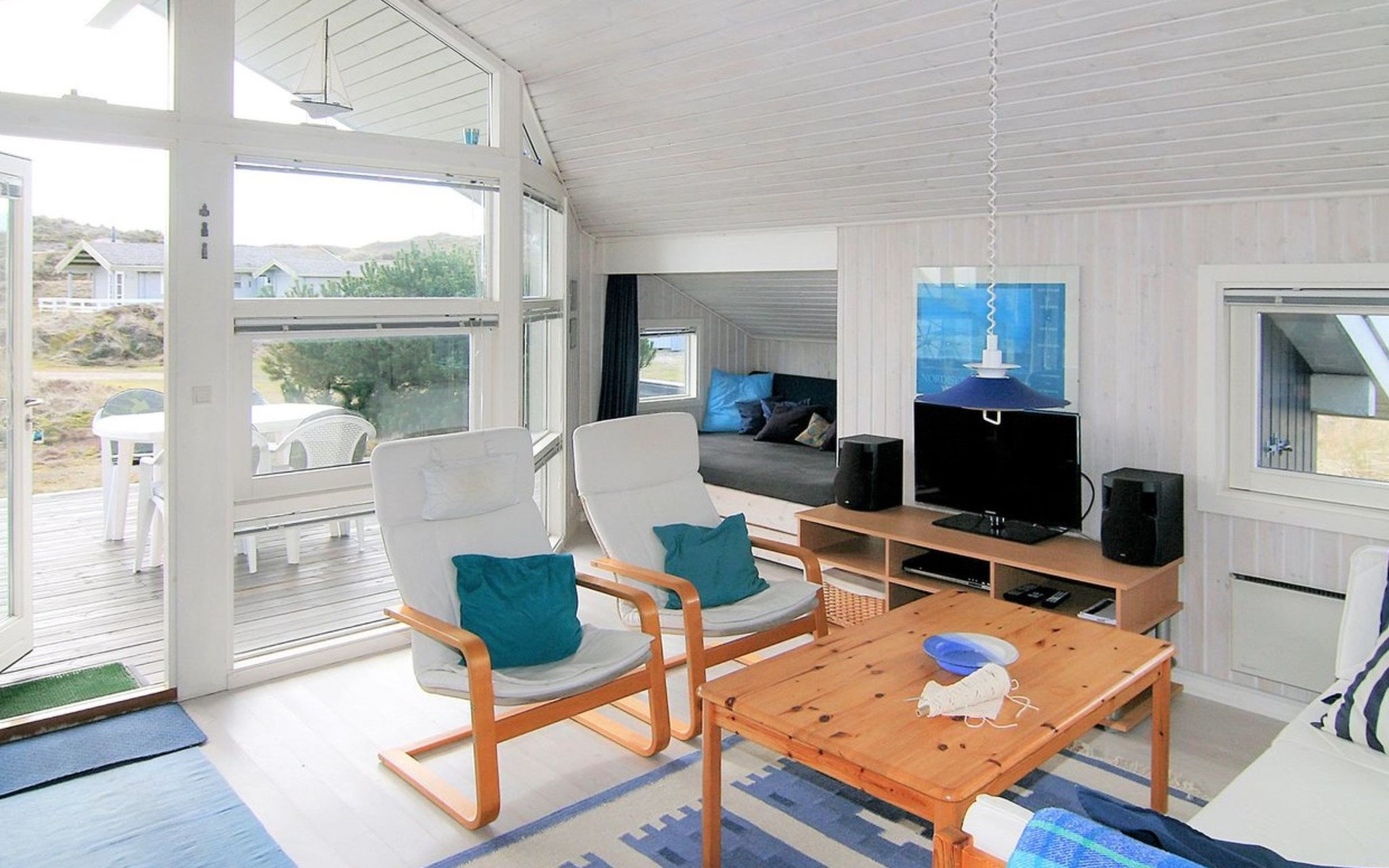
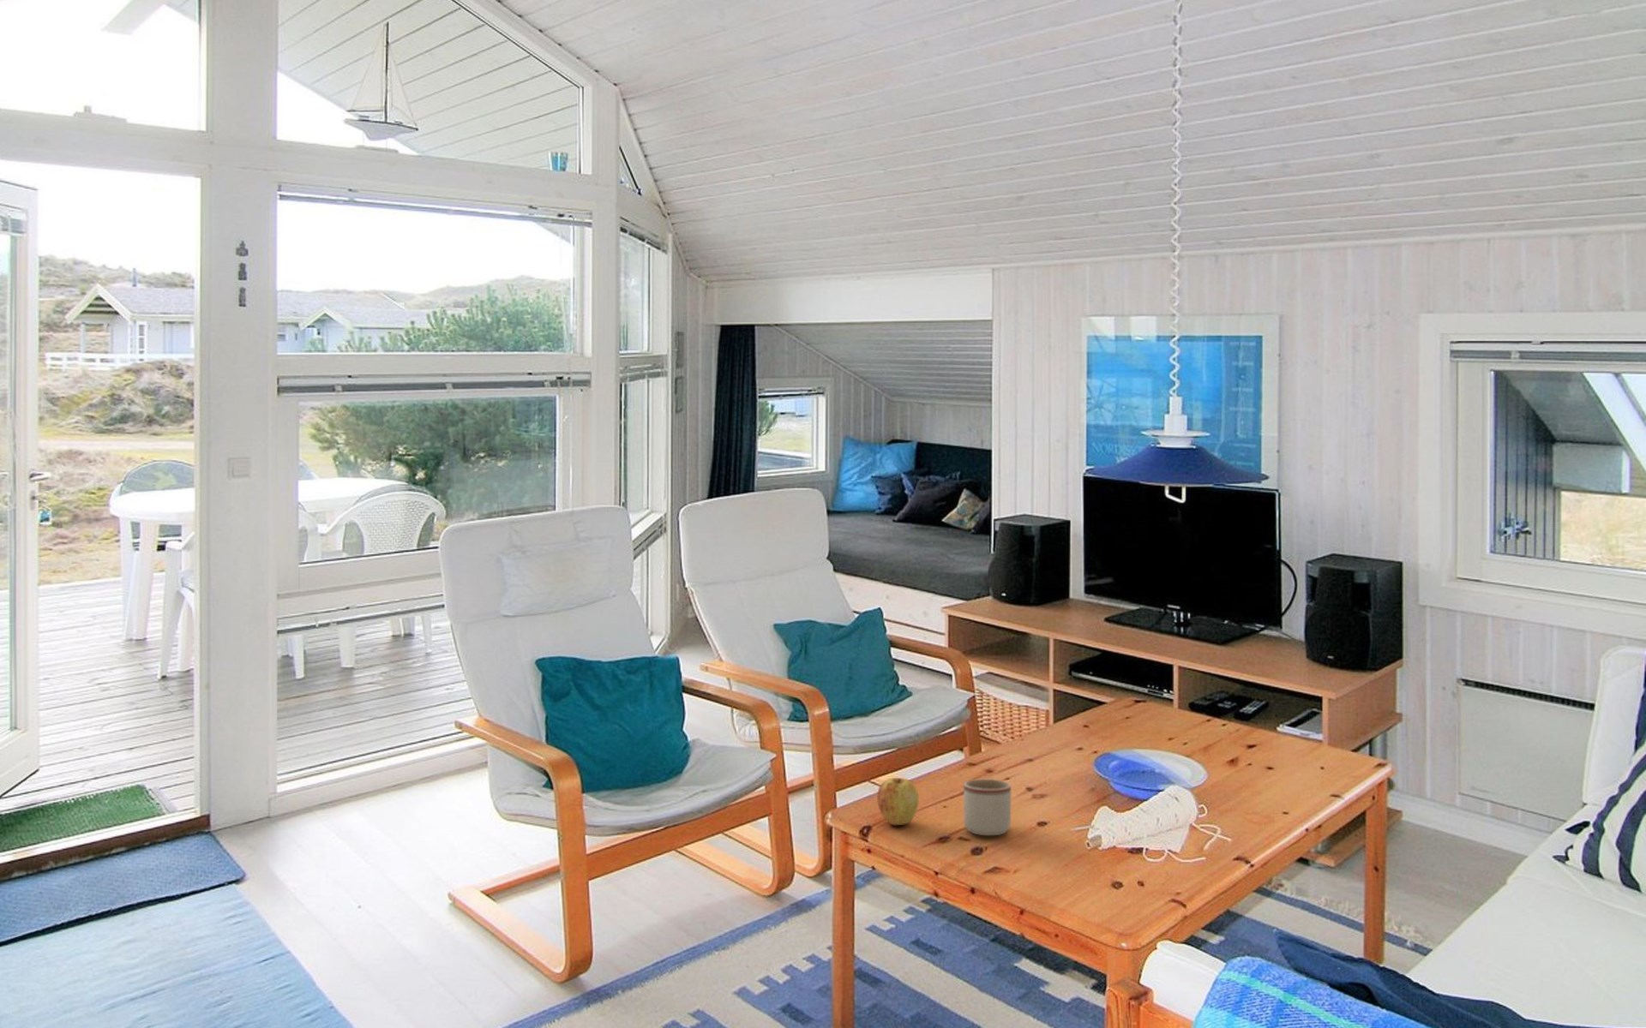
+ mug (991, 805)
+ apple (897, 801)
